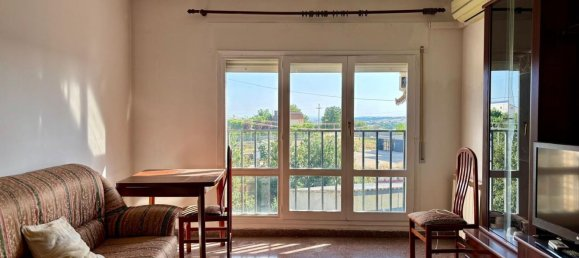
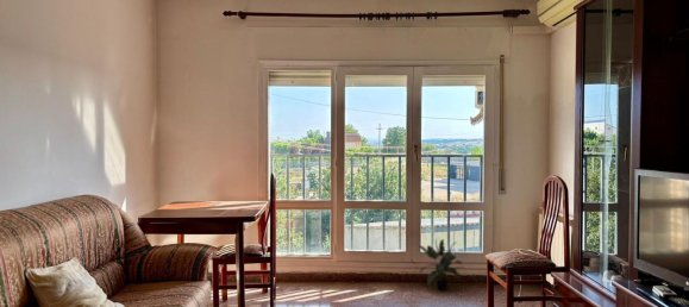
+ potted plant (441, 264)
